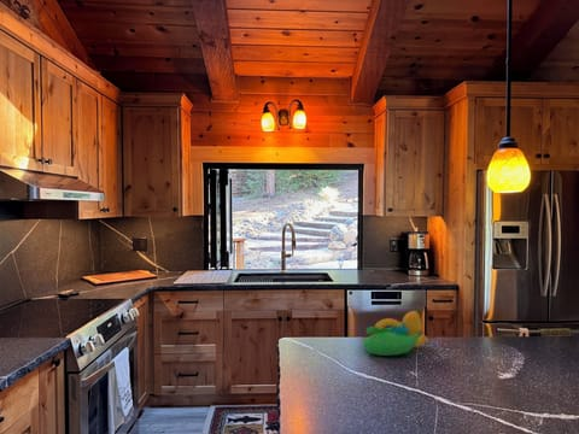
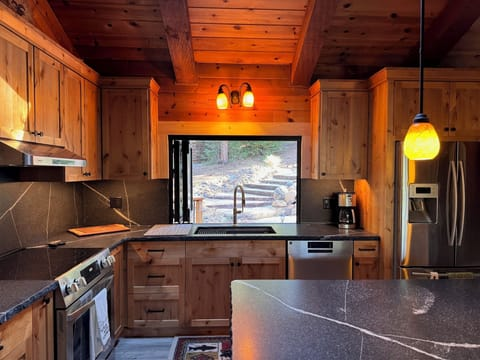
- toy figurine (397, 330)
